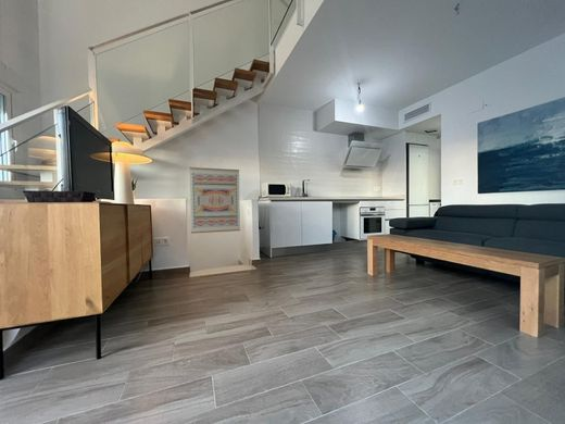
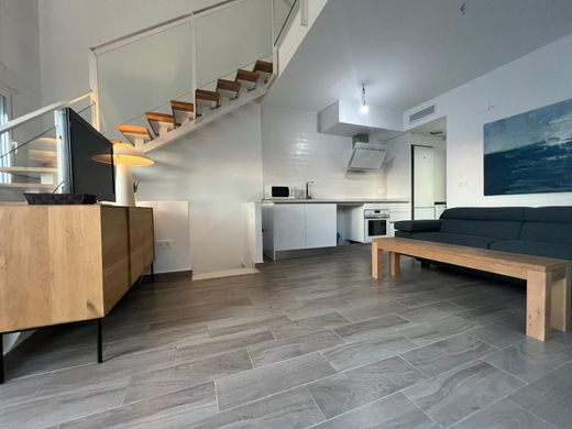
- wall art (215, 200)
